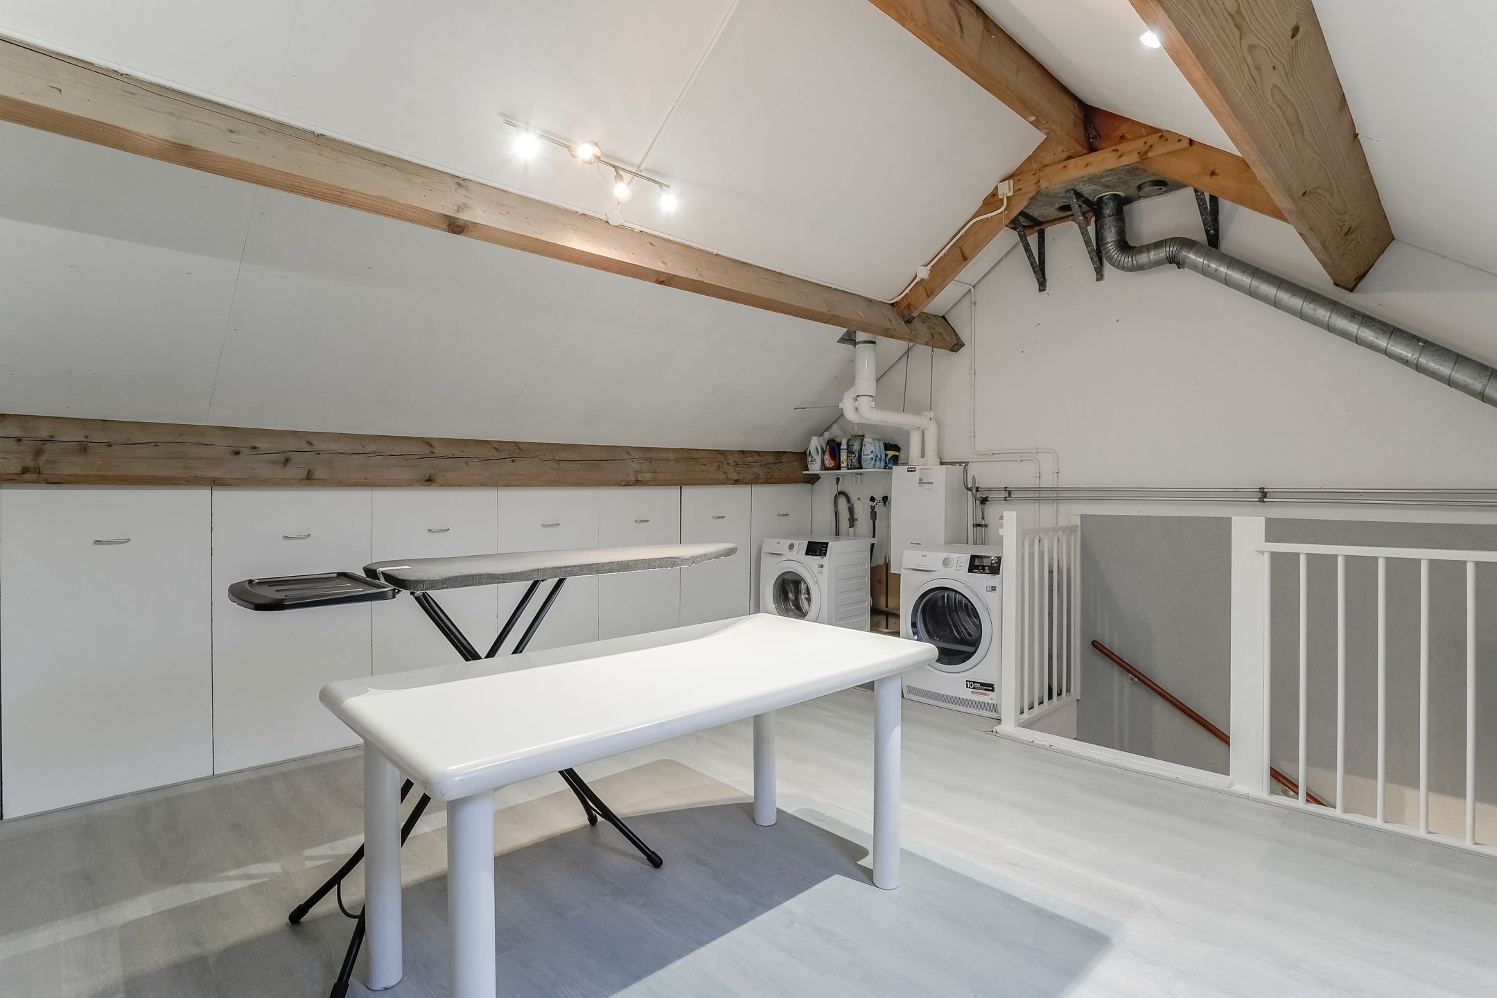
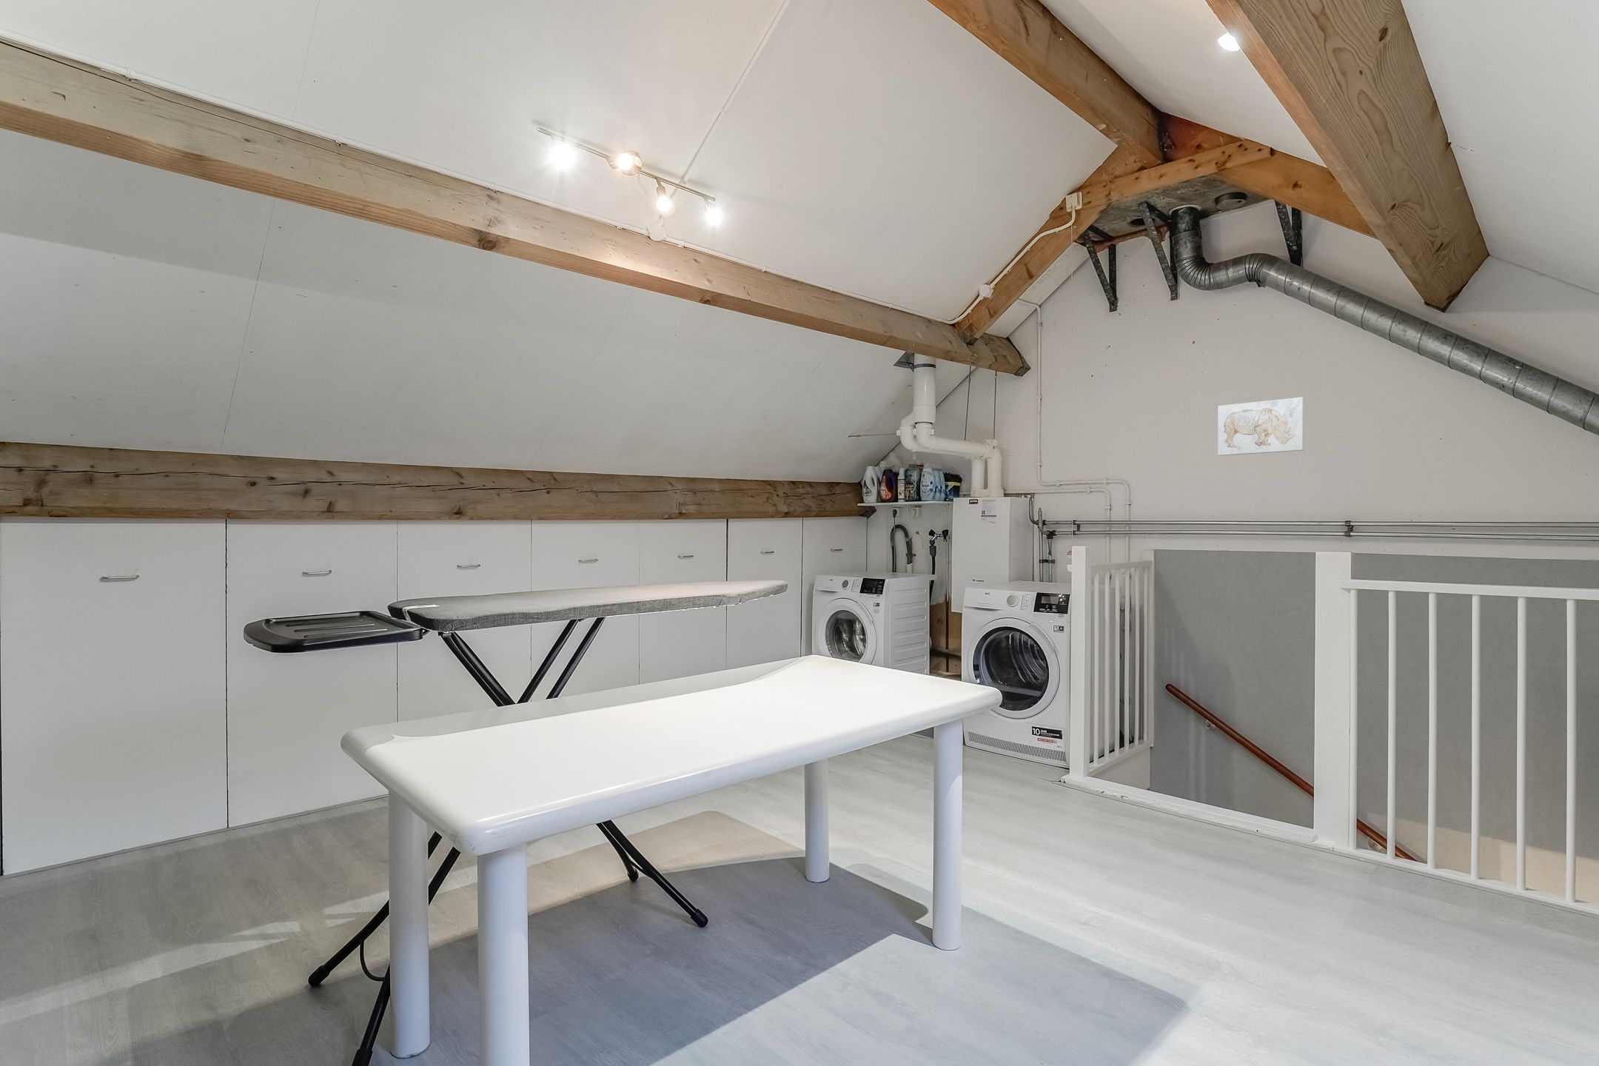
+ wall art (1260, 427)
